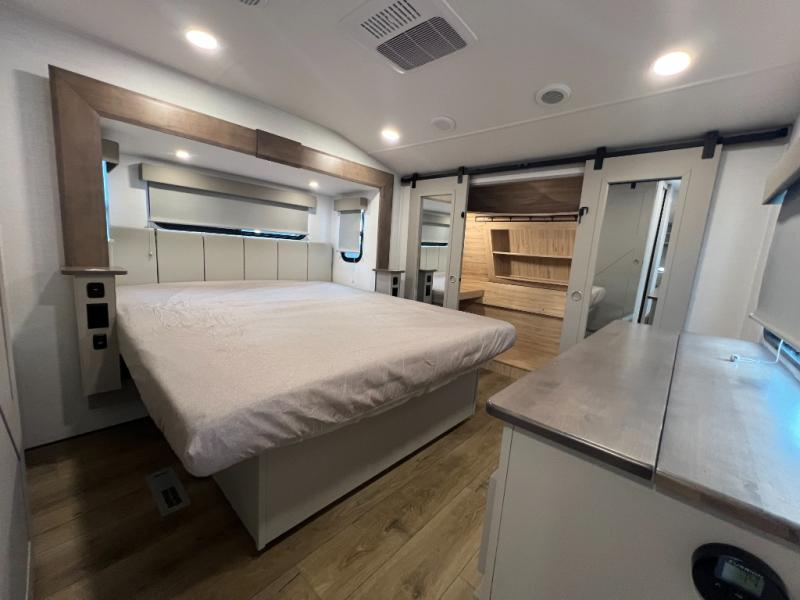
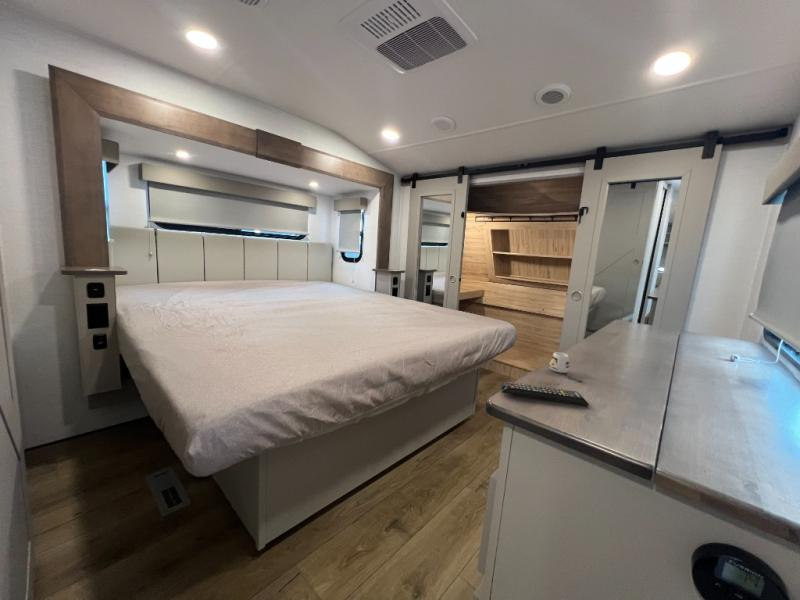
+ mug (568, 365)
+ remote control (543, 393)
